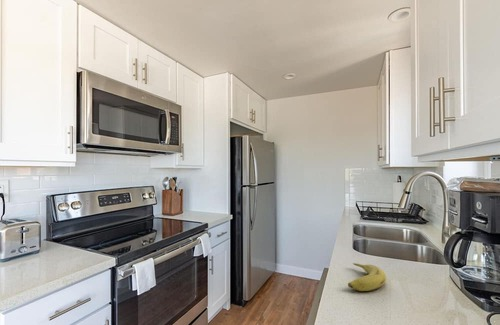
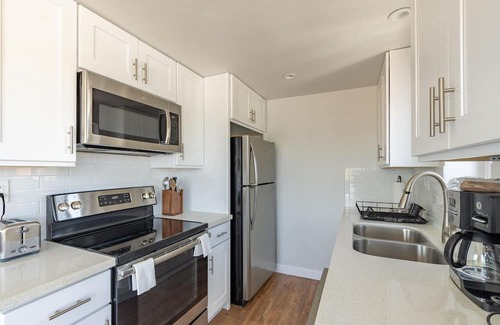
- fruit (360, 277)
